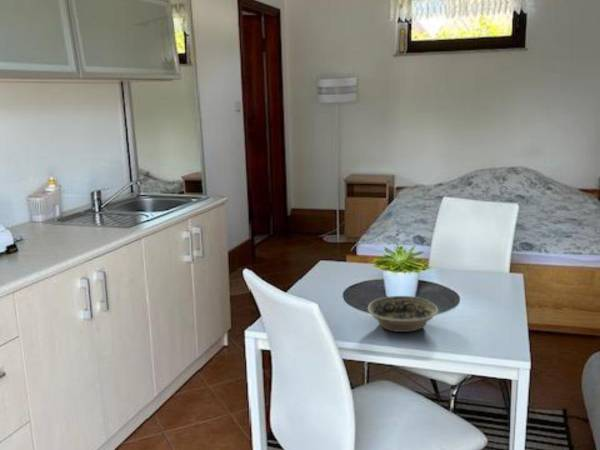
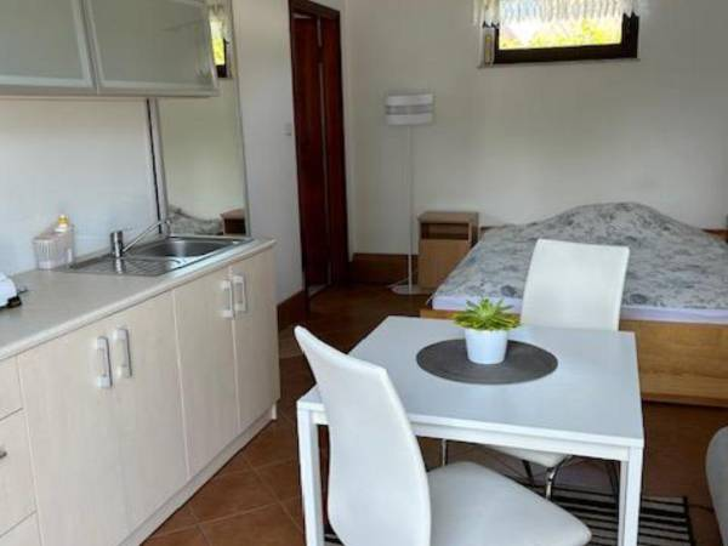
- bowl (402, 316)
